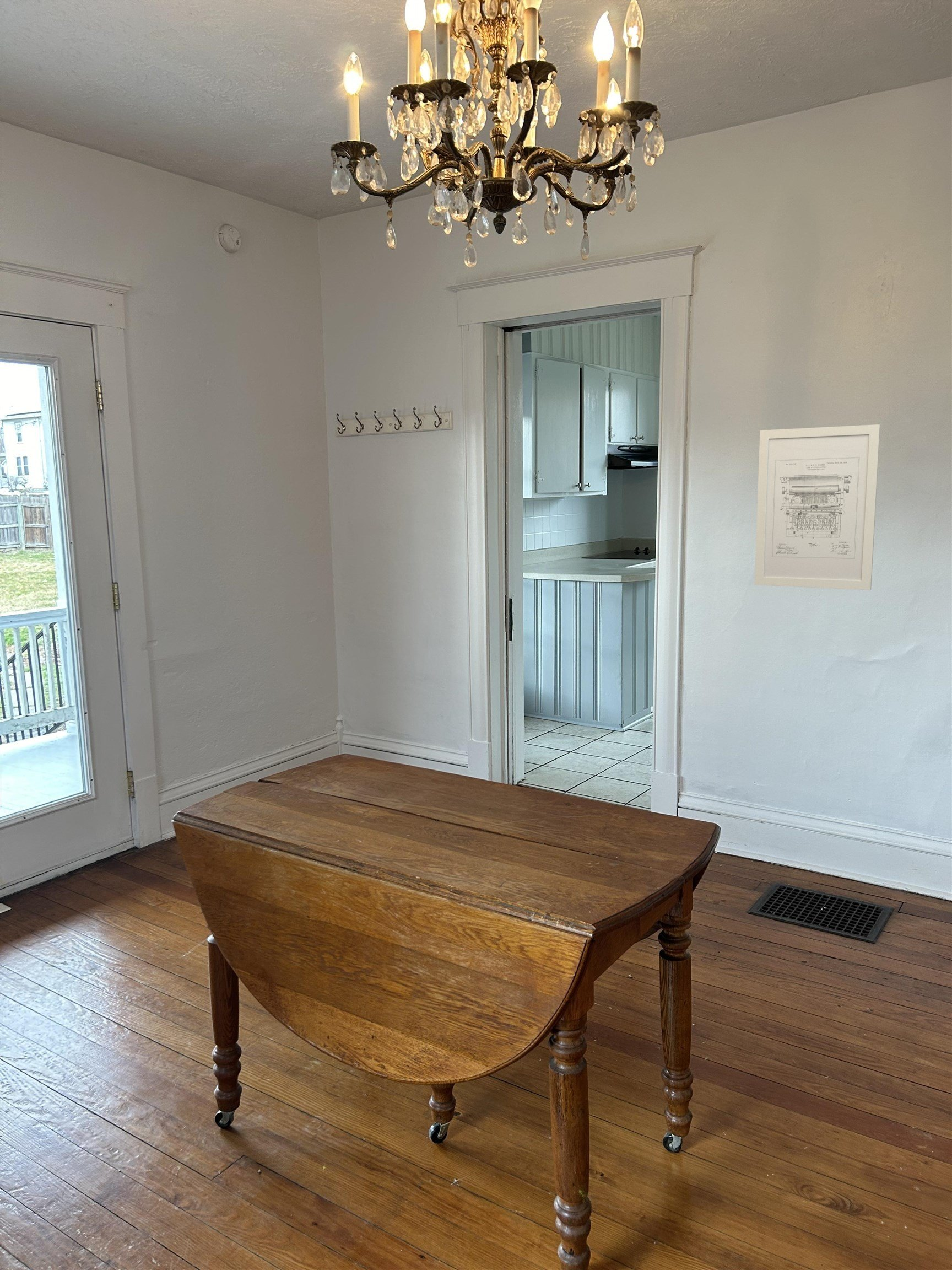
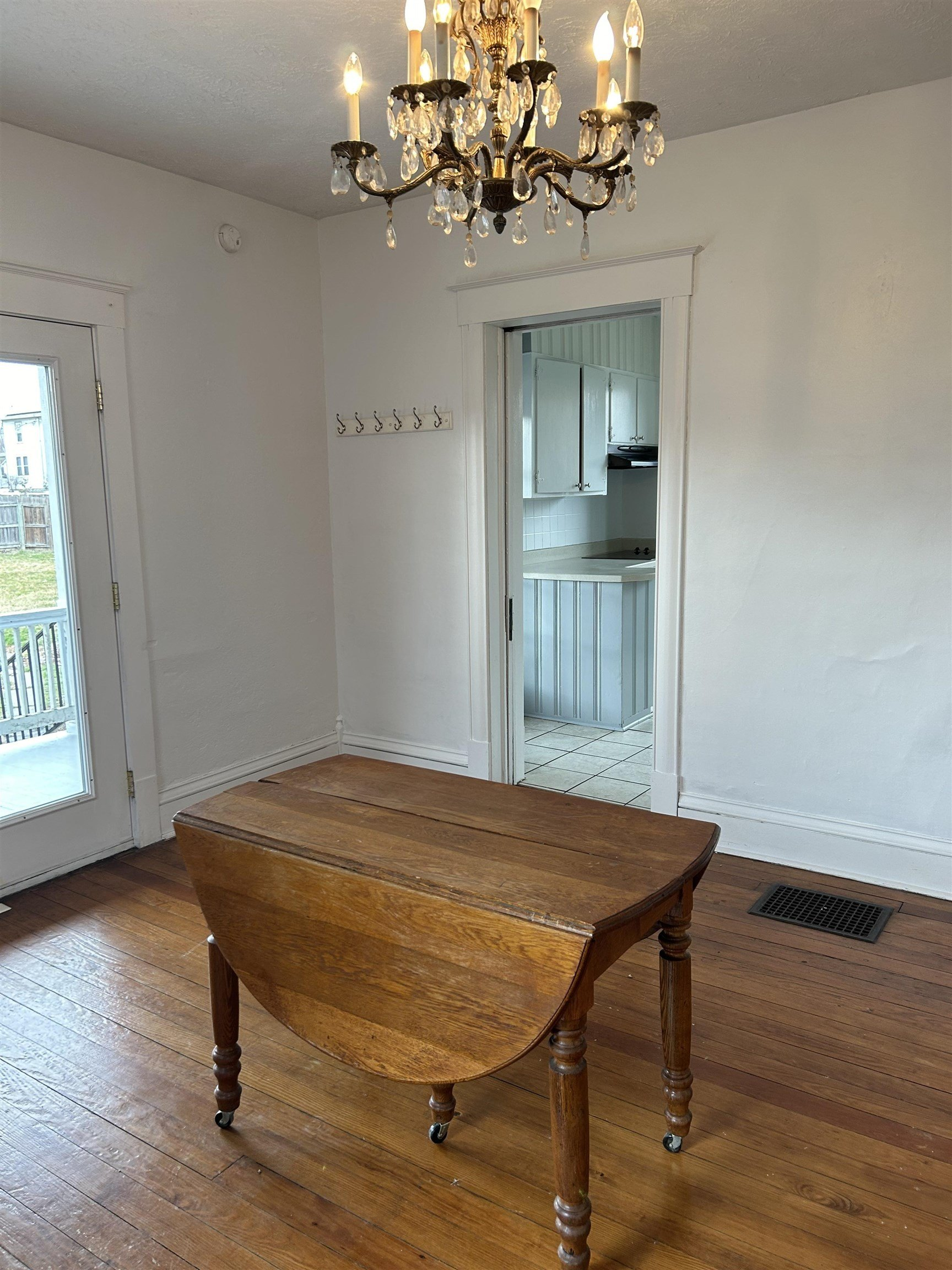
- wall art (814, 508)
